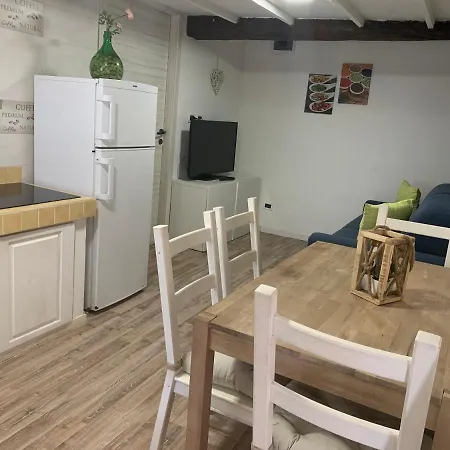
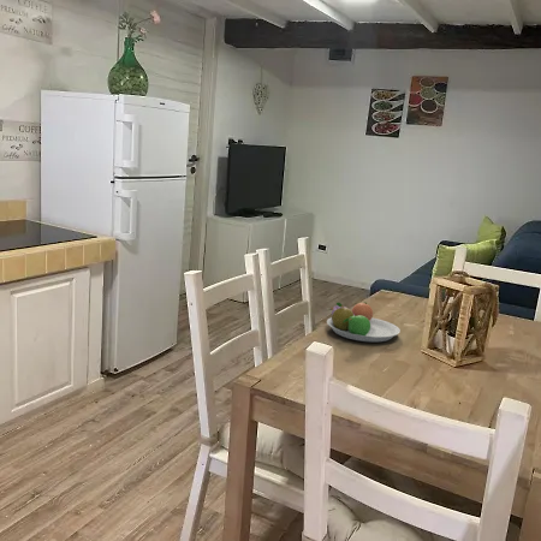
+ fruit bowl (361, 319)
